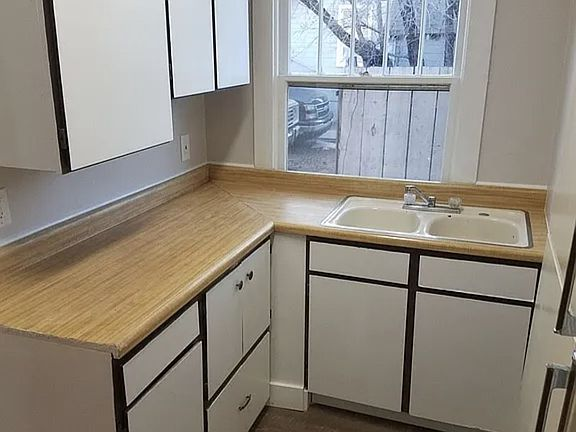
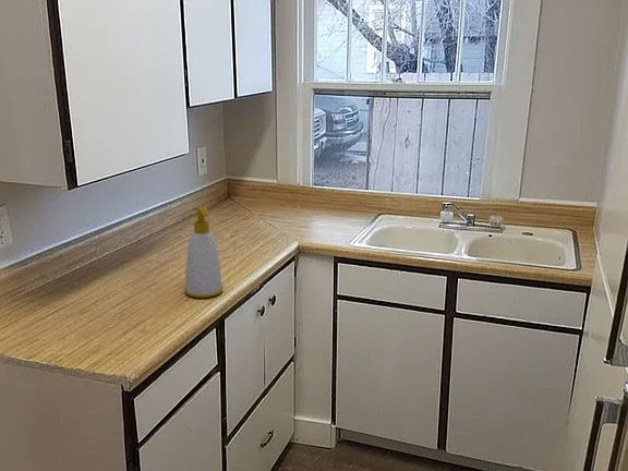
+ soap bottle (202, 250)
